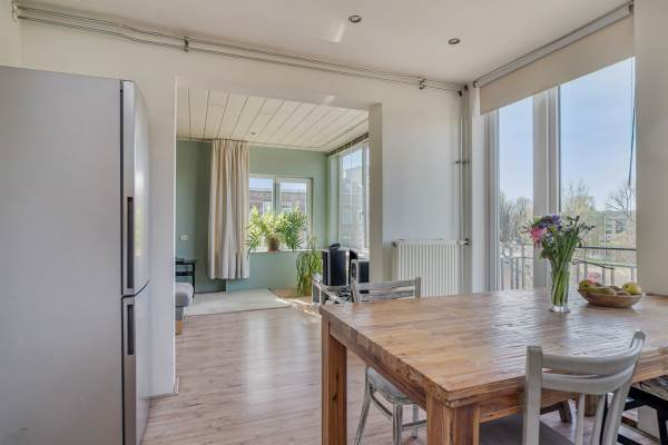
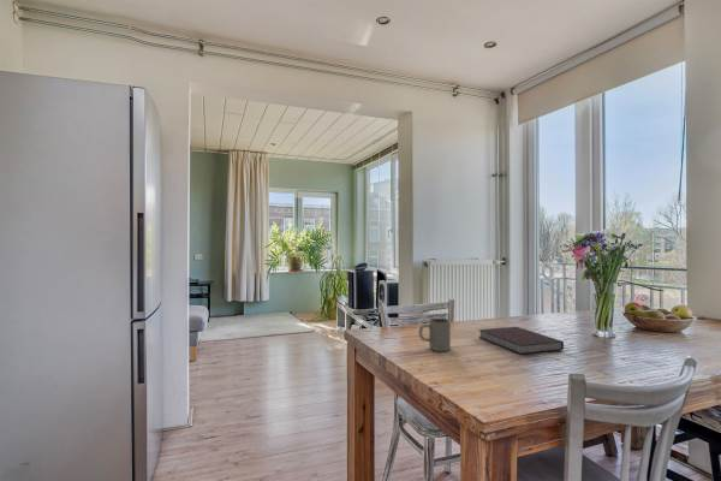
+ notebook (518, 339)
+ mug (434, 334)
